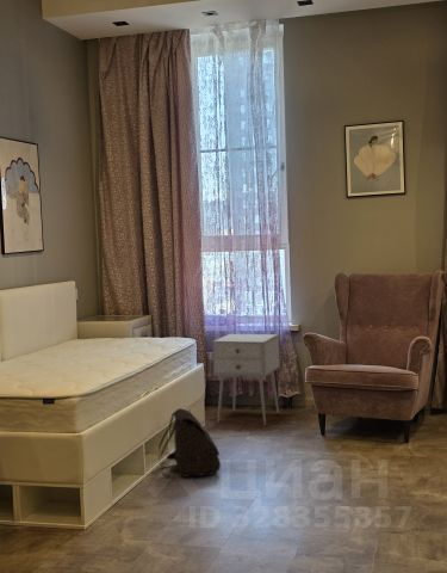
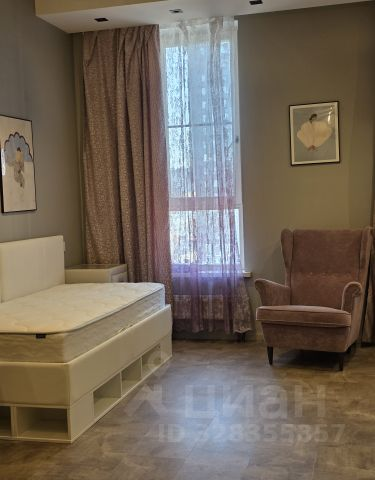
- nightstand (247, 375)
- satchel (187, 440)
